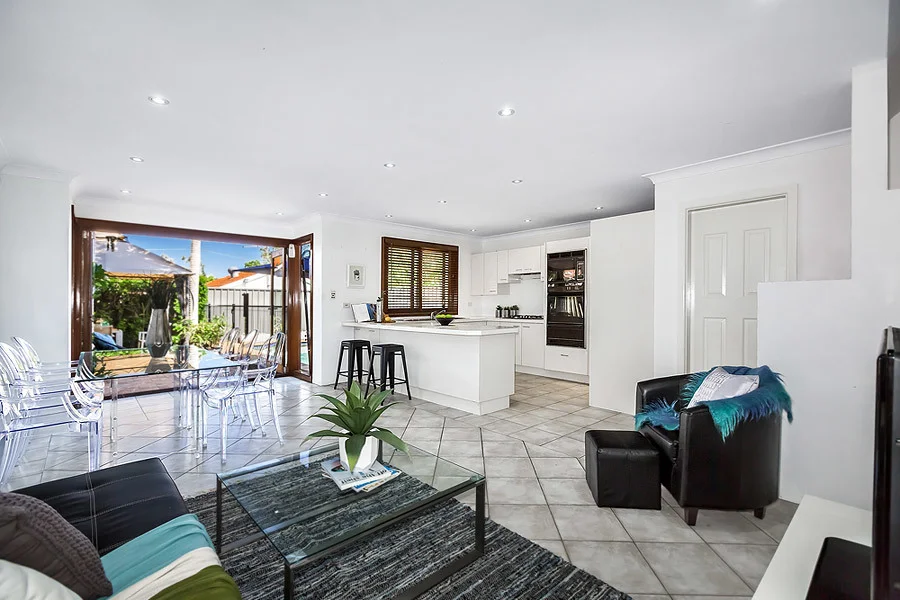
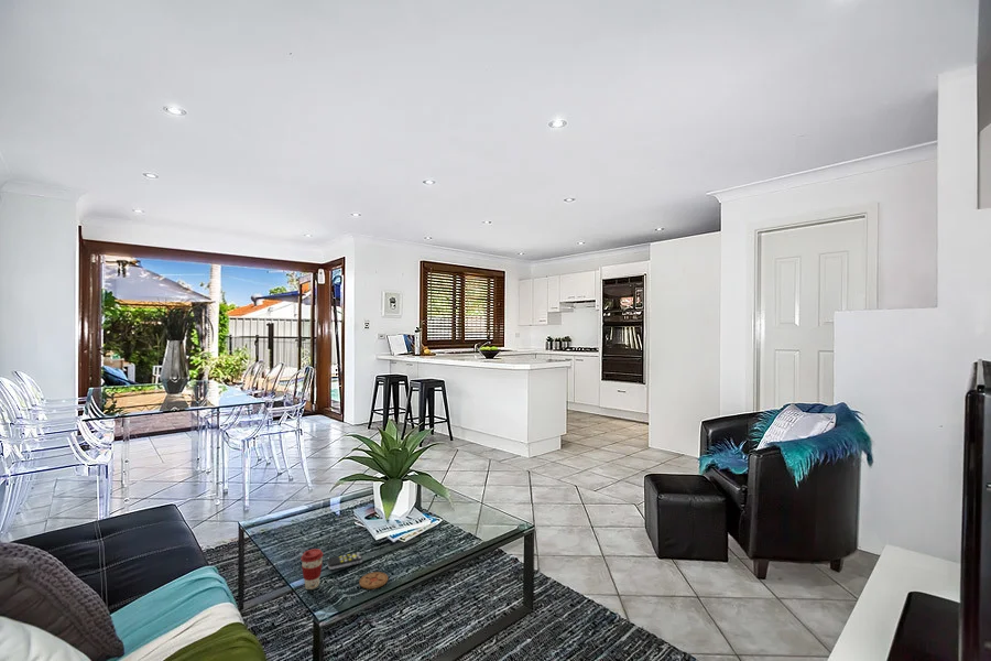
+ coaster (373, 579)
+ remote control (345, 560)
+ coffee cup (312, 568)
